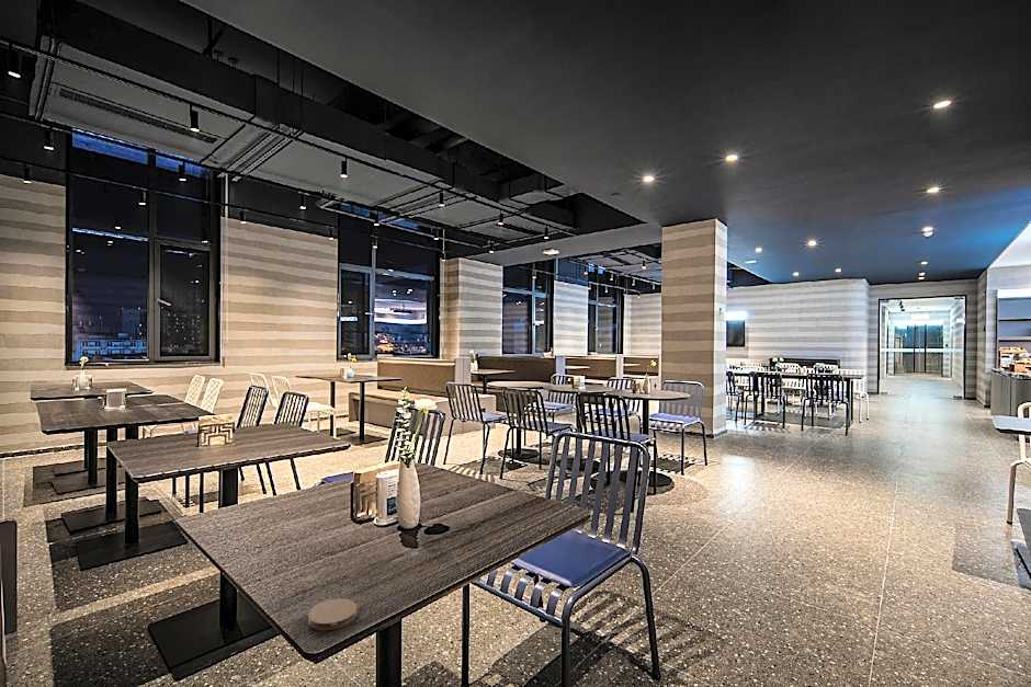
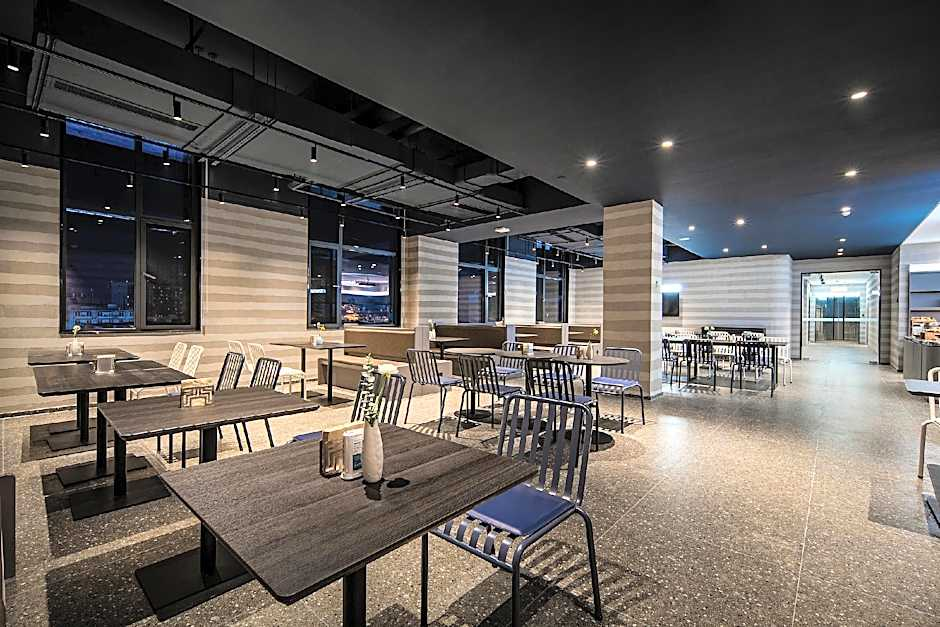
- coaster (332, 614)
